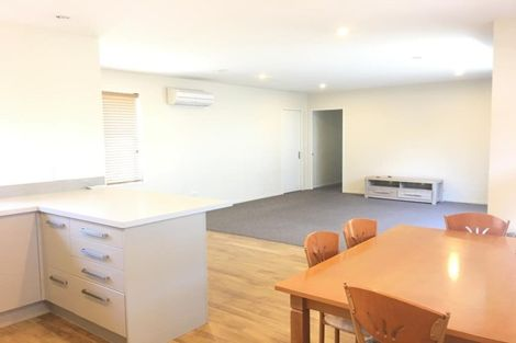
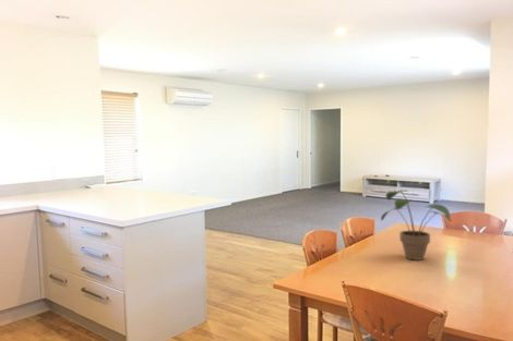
+ potted plant (413, 224)
